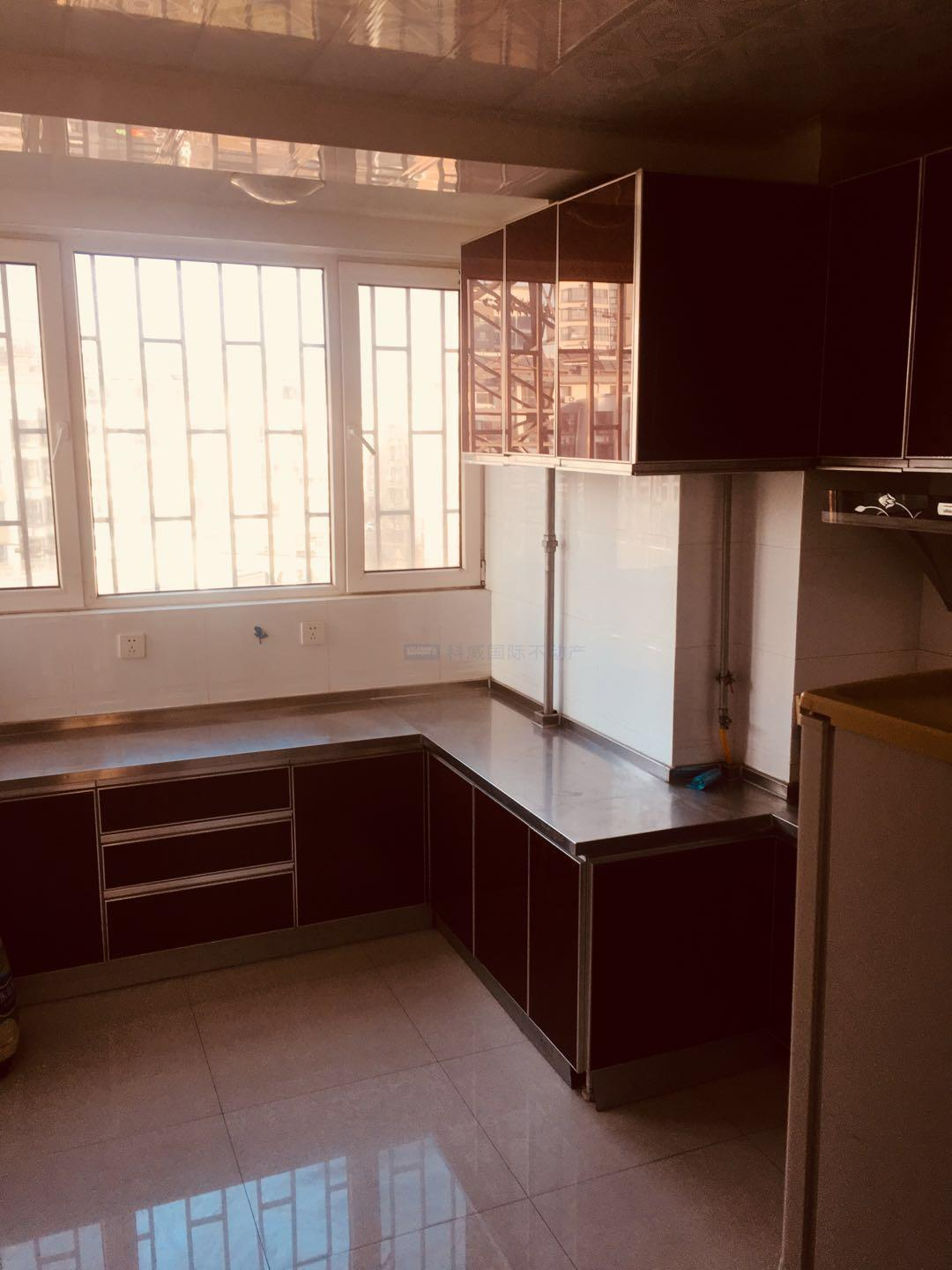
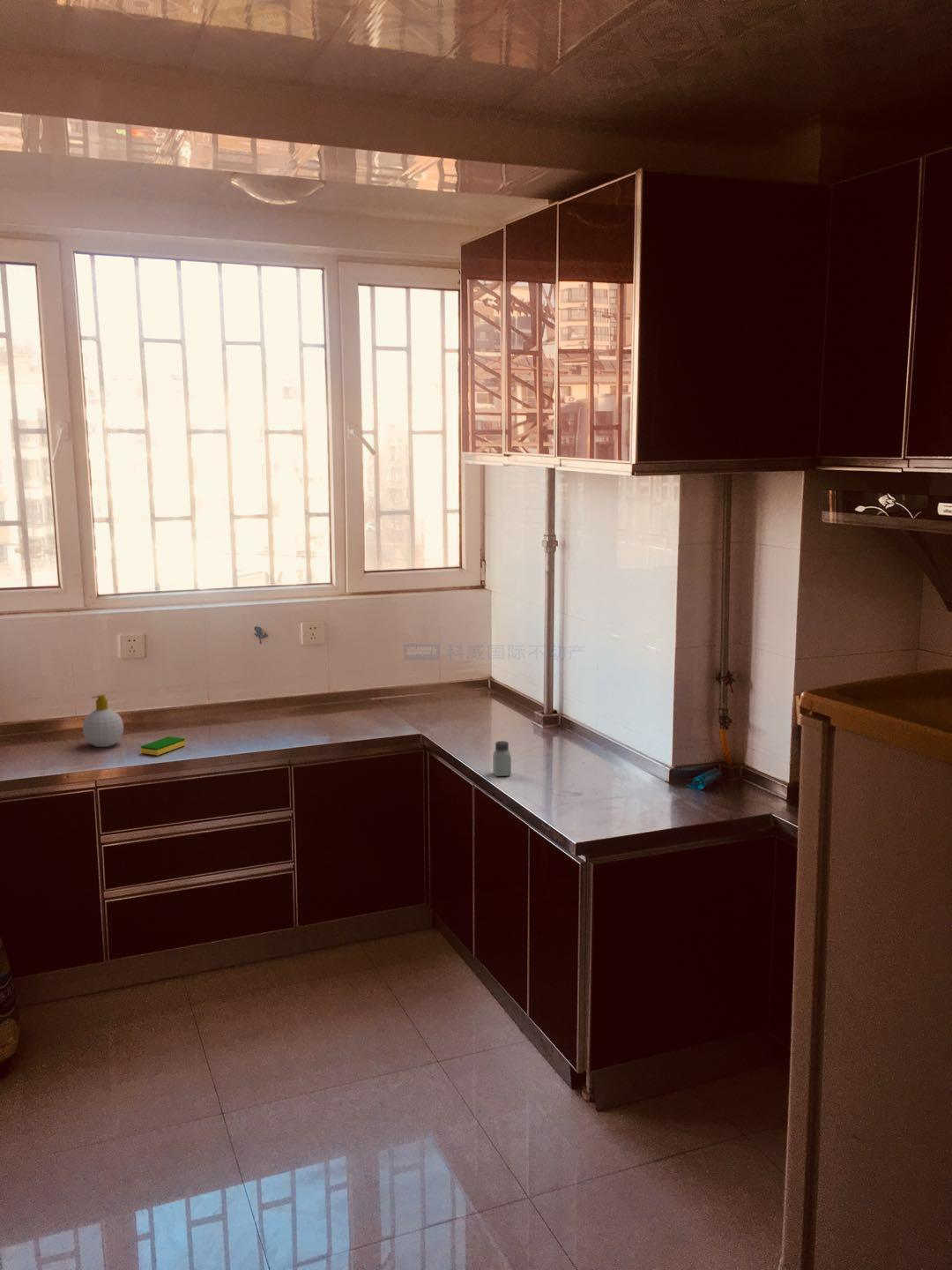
+ dish sponge (163, 745)
+ saltshaker (502, 758)
+ soap bottle (102, 720)
